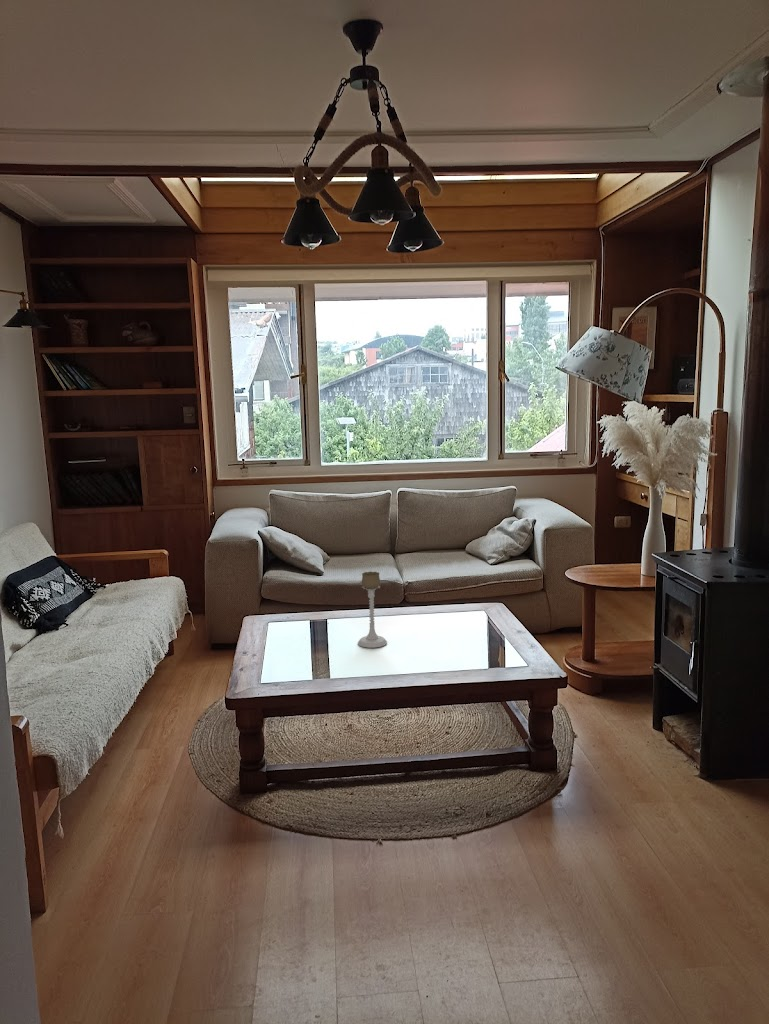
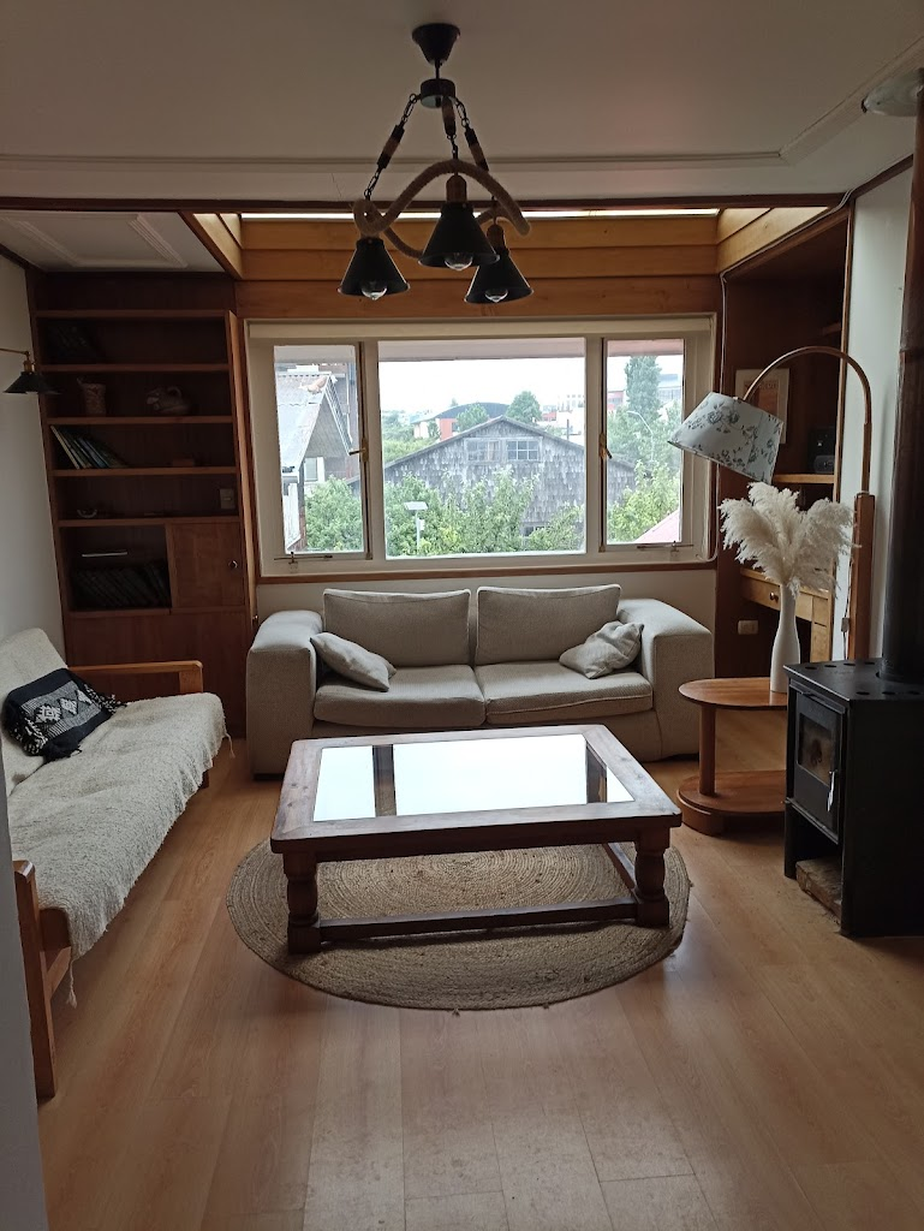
- candle holder (371, 608)
